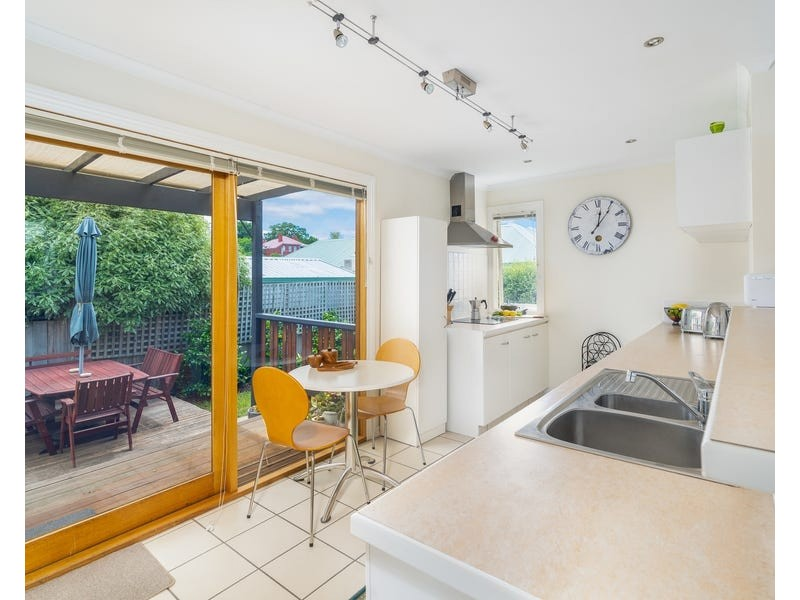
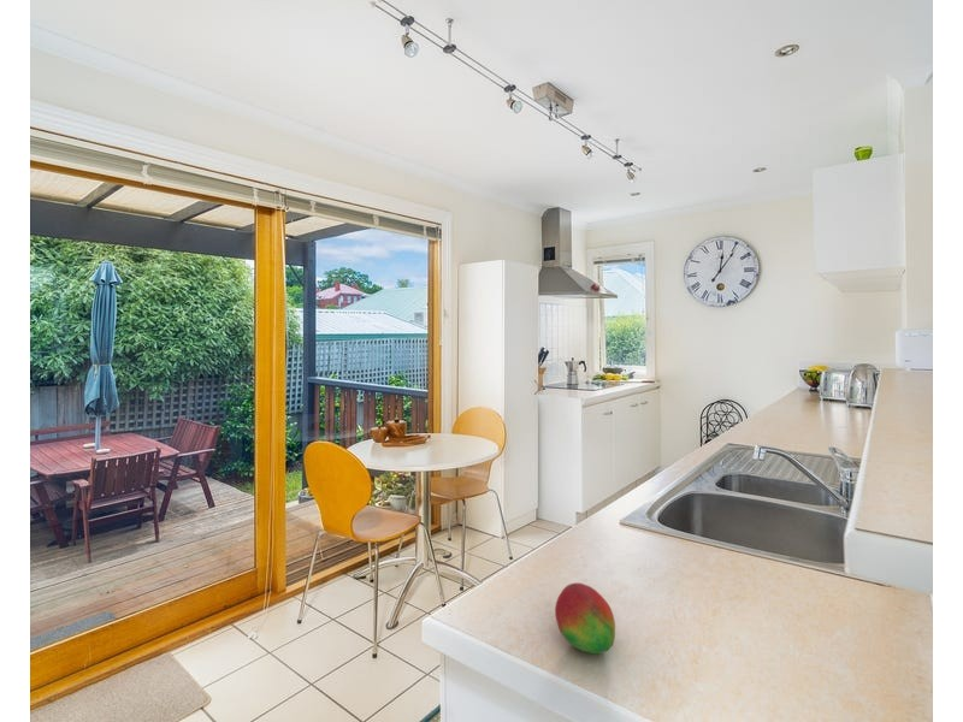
+ fruit (586, 617)
